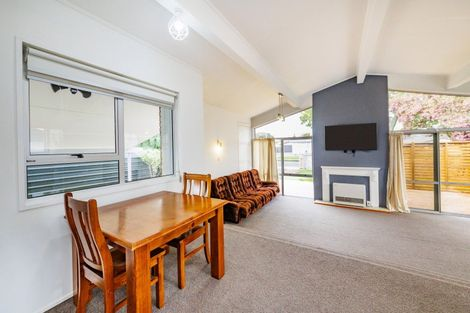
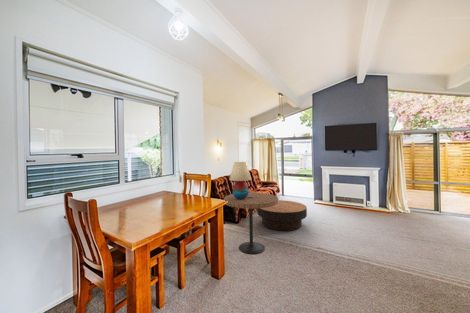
+ coffee table (281, 214)
+ table lamp (240, 179)
+ side table (251, 222)
